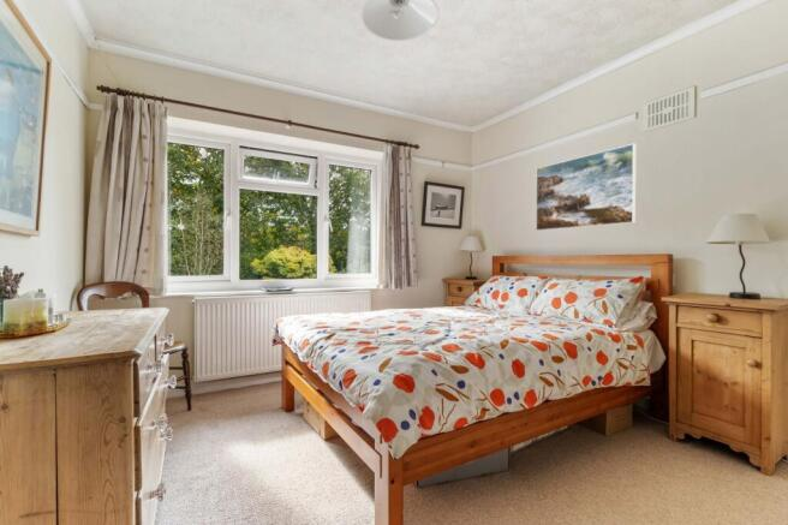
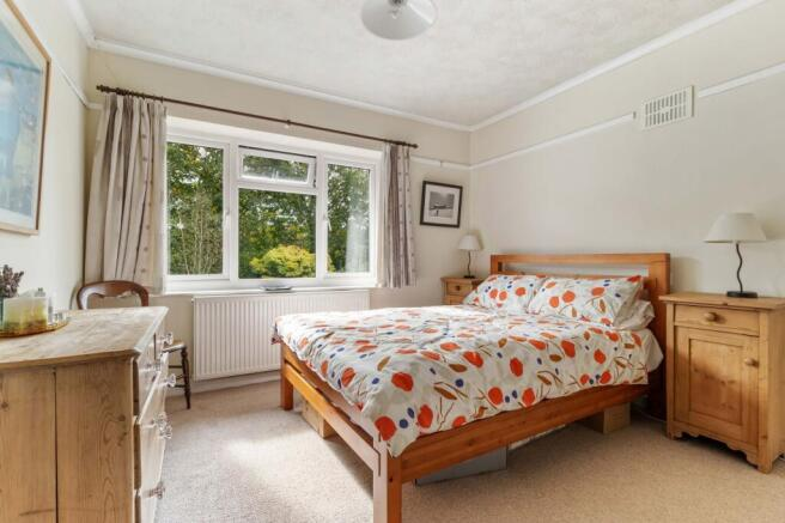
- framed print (579, 192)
